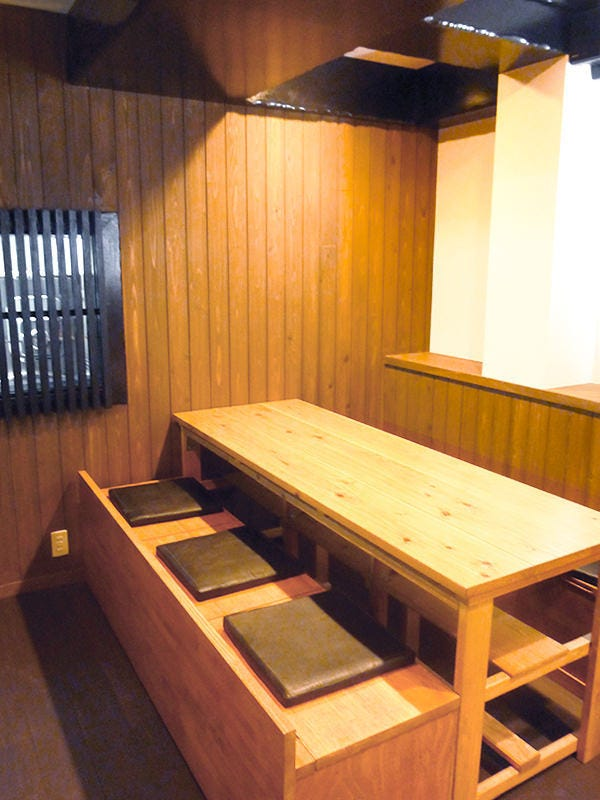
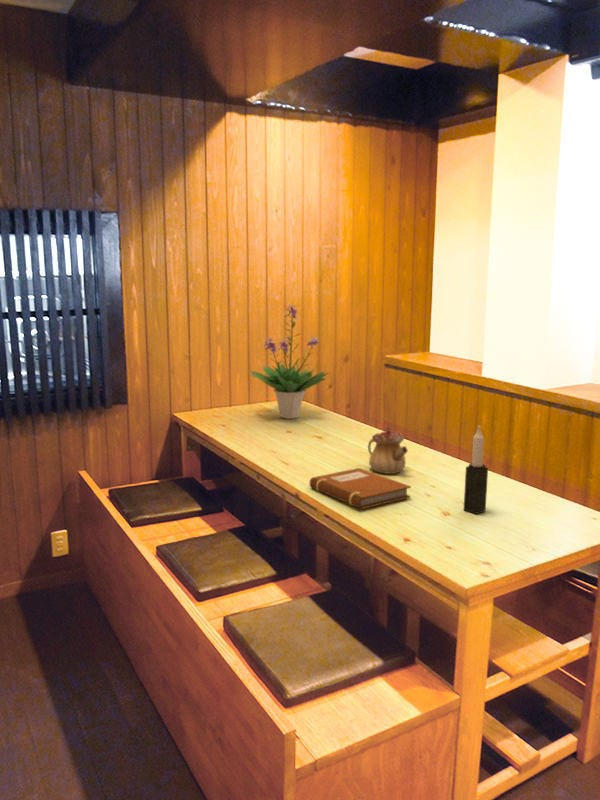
+ candle (476, 468)
+ potted plant (289, 361)
+ teapot (386, 447)
+ notebook (357, 486)
